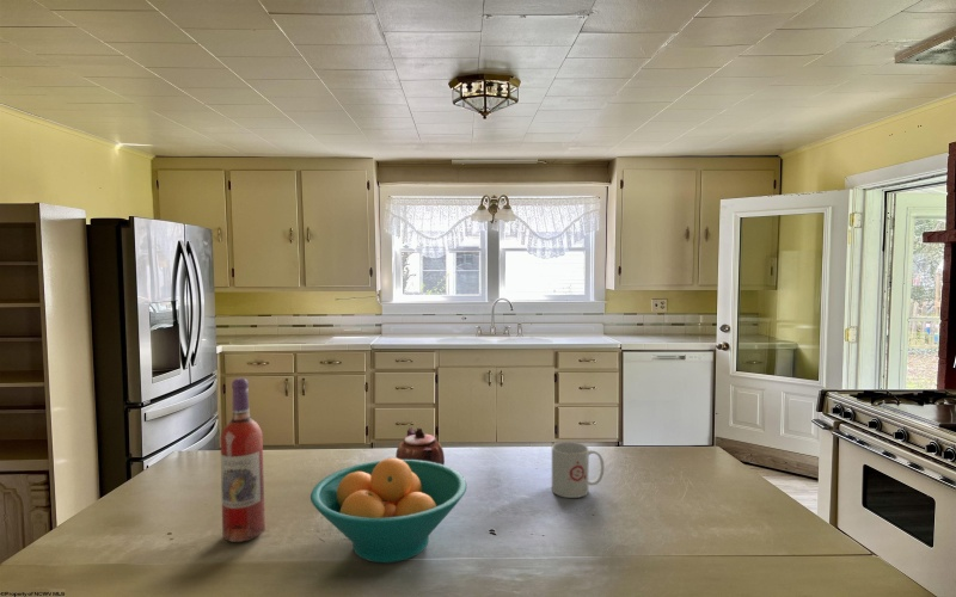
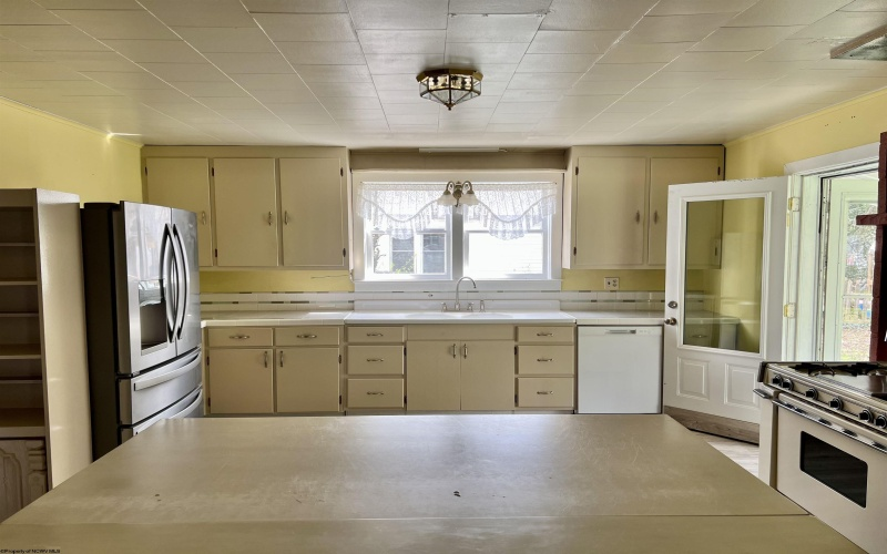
- fruit bowl (390, 501)
- wine bottle (241, 457)
- teapot (419, 447)
- mug (577, 468)
